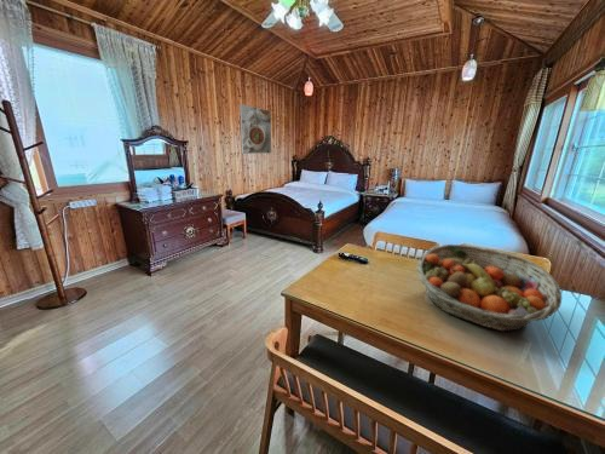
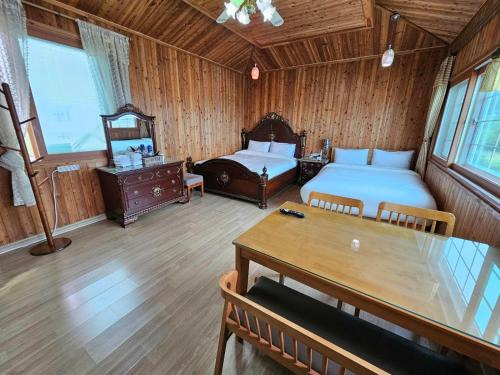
- fruit basket (478, 283)
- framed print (257, 131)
